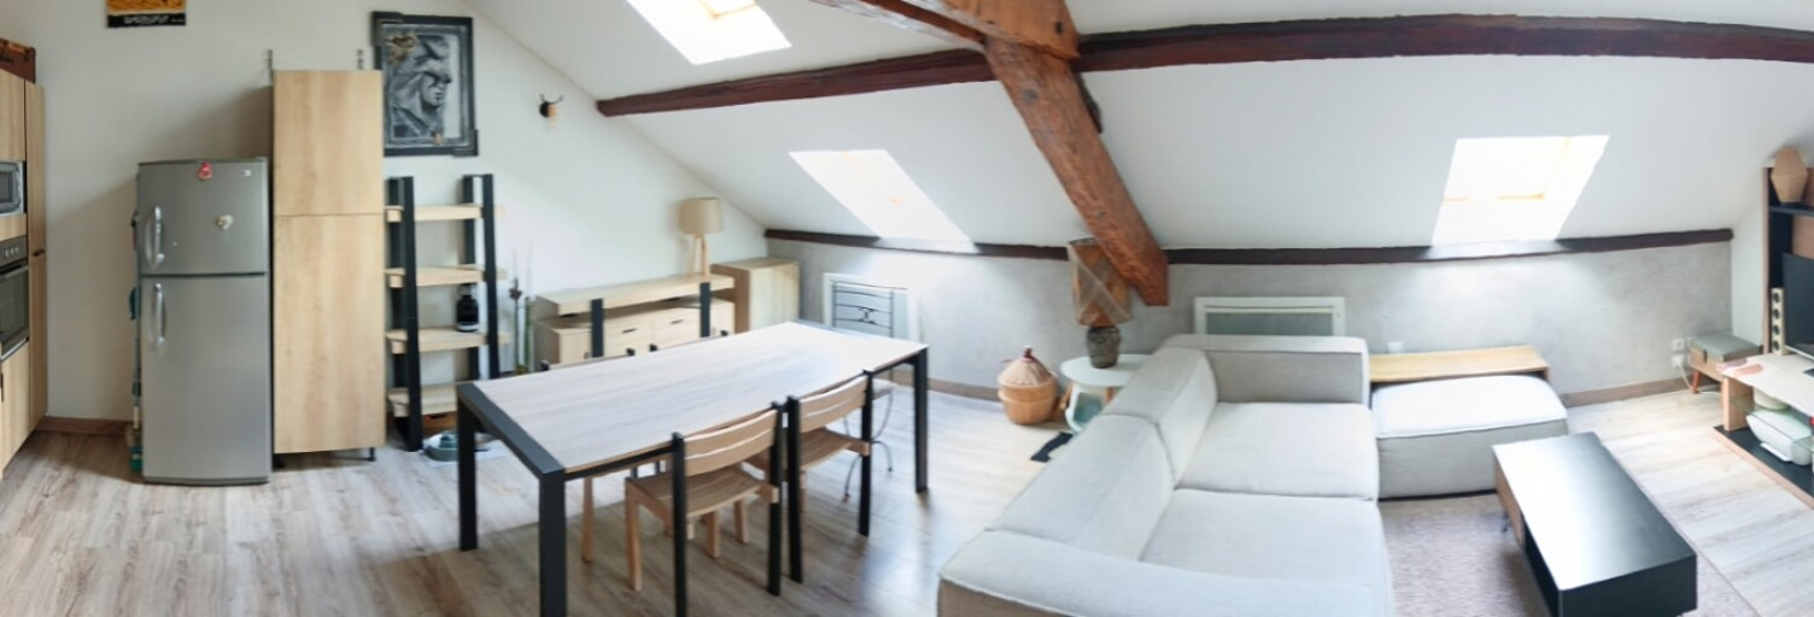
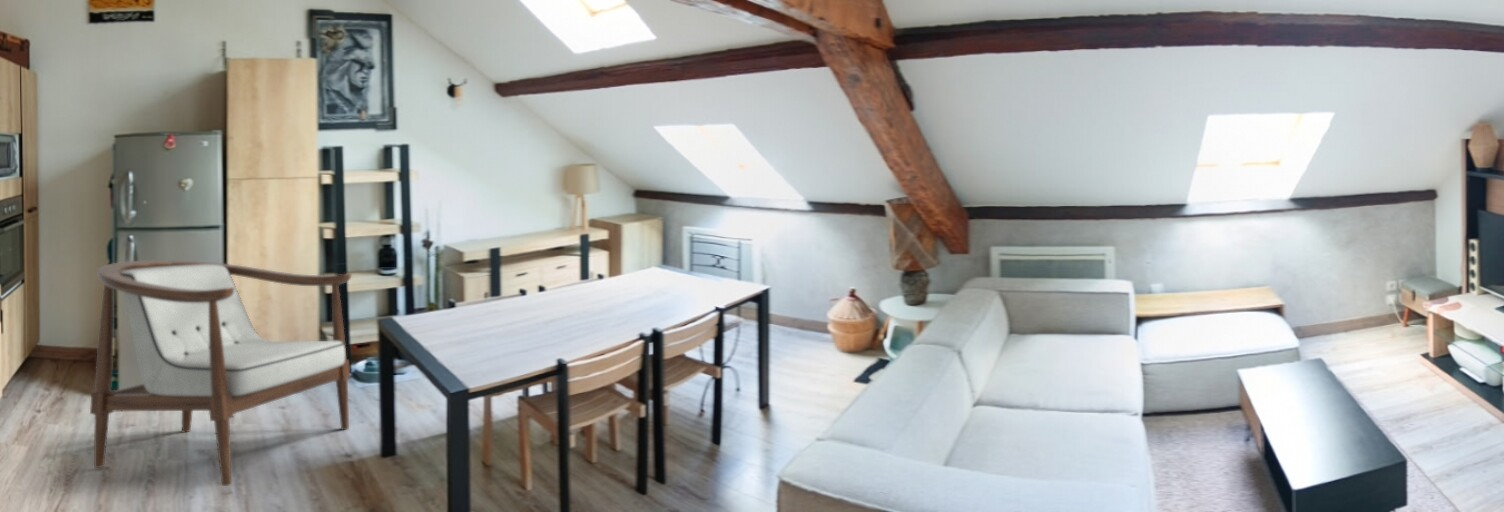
+ armchair (218, 358)
